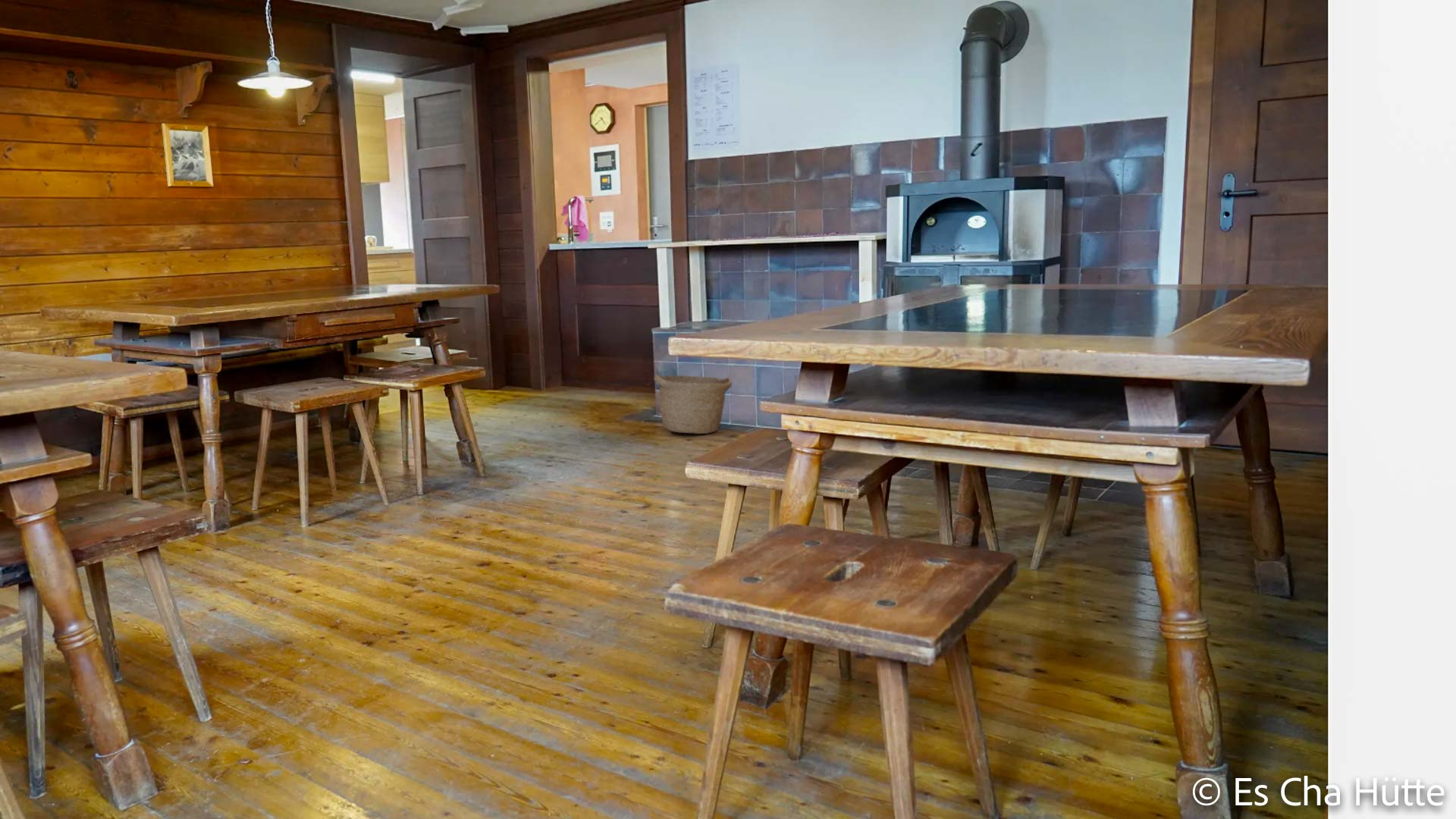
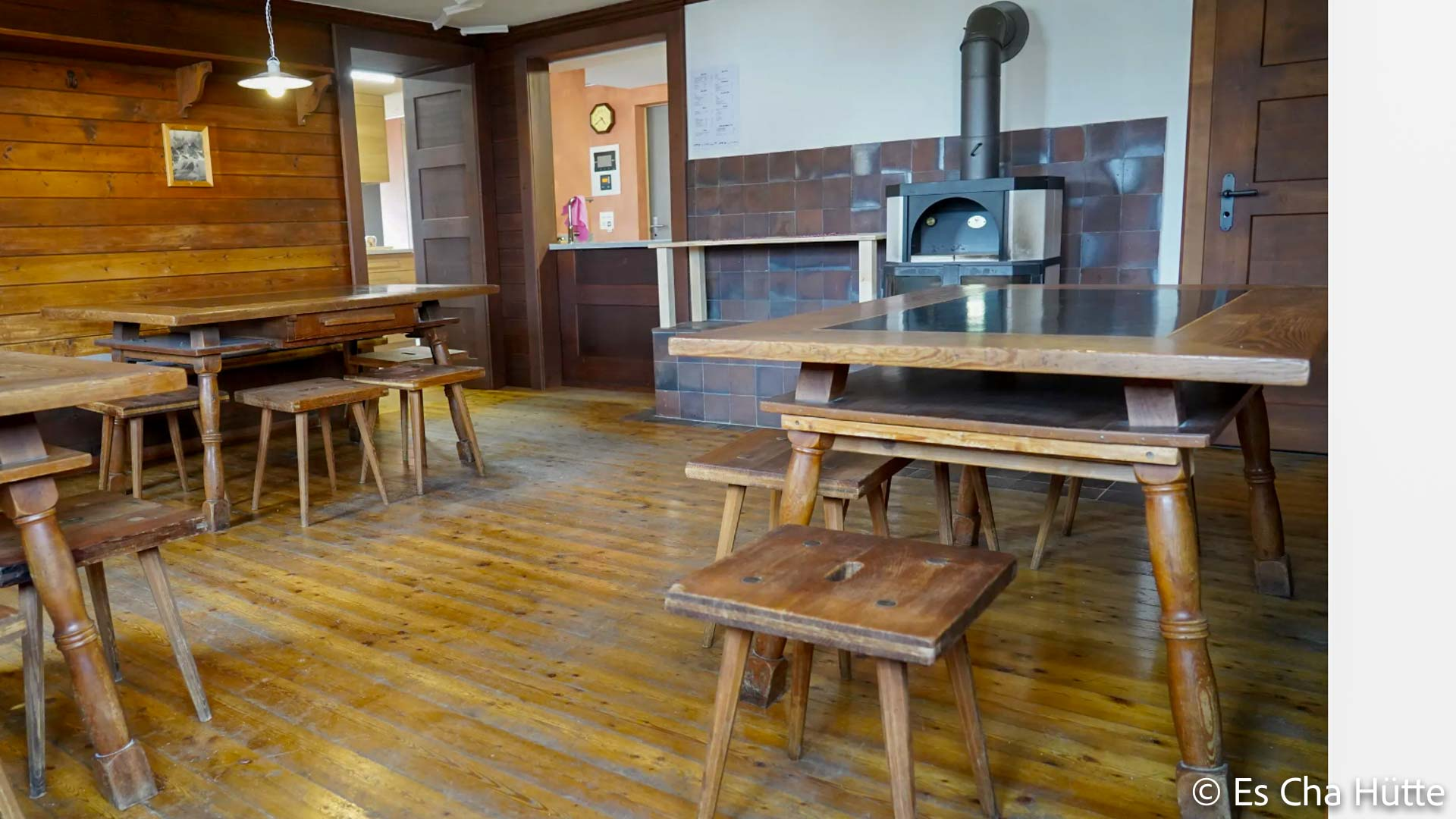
- basket (693, 401)
